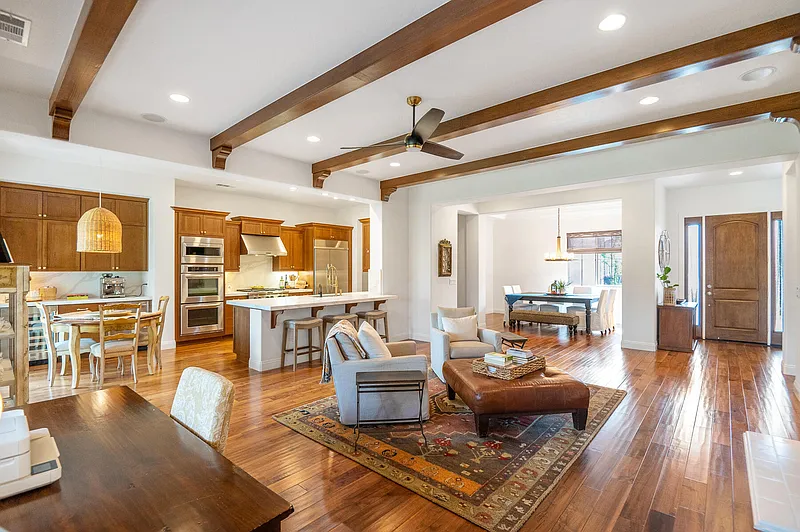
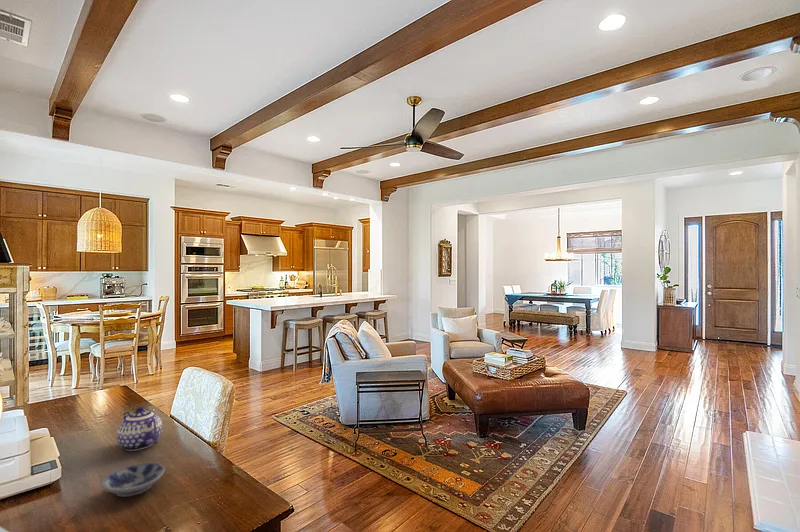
+ bowl (134, 481)
+ teapot (140, 426)
